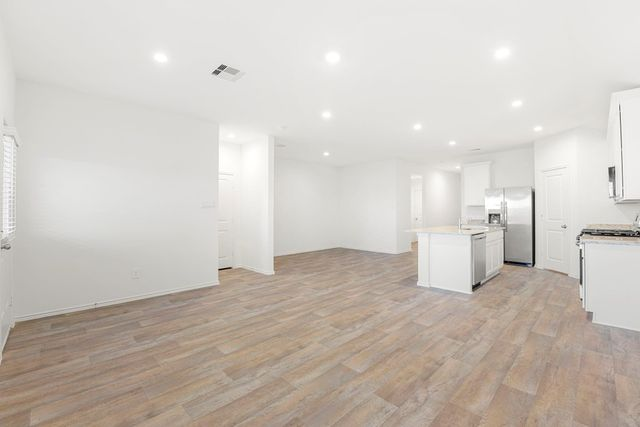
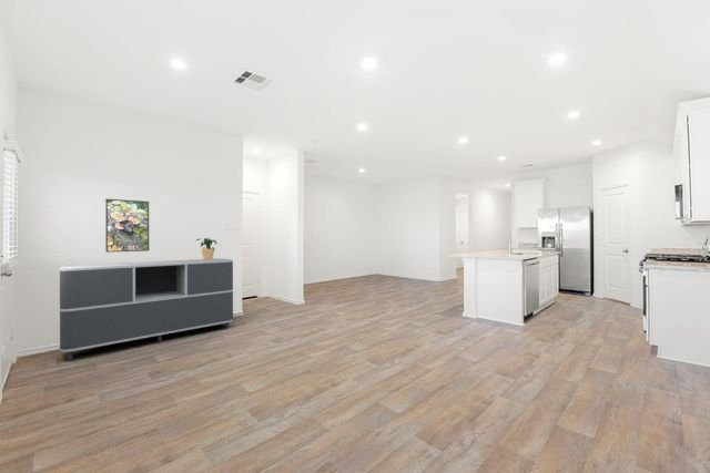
+ potted plant (207, 248)
+ sideboard (156, 300)
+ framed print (128, 225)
